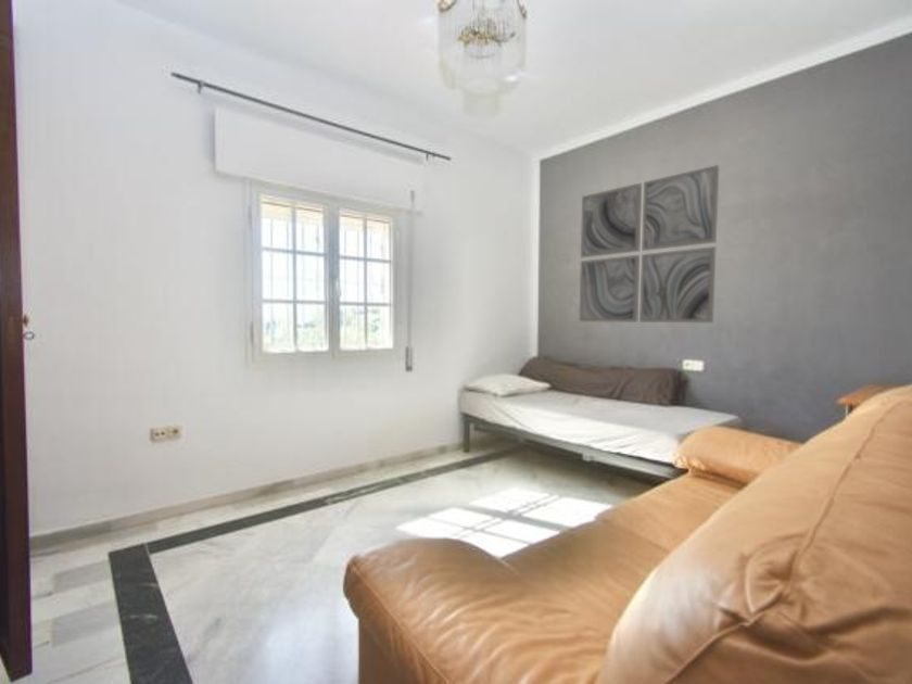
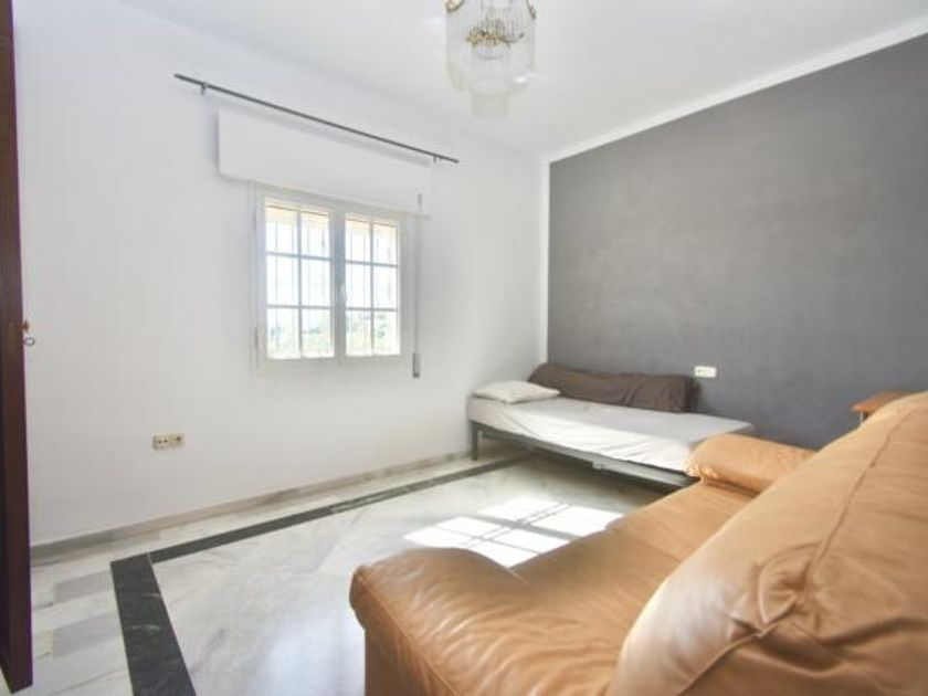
- wall art (642, 254)
